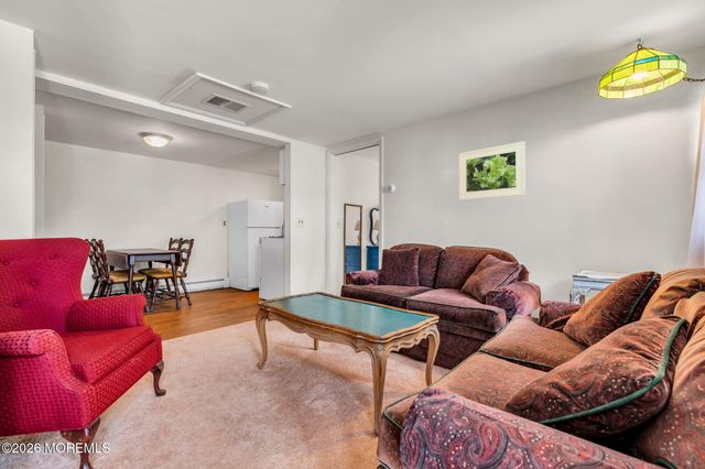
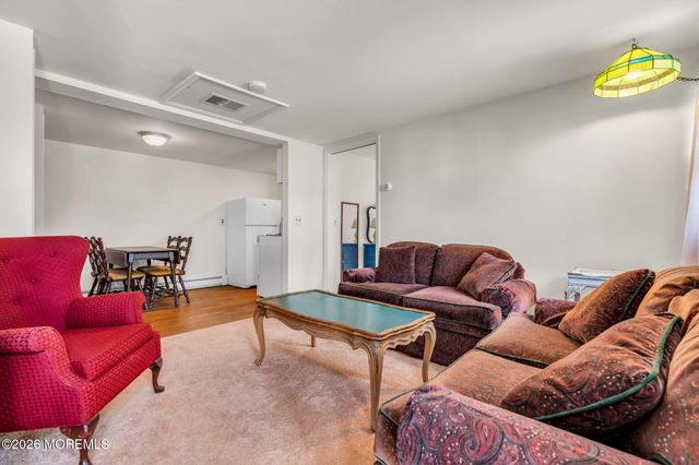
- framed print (489, 173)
